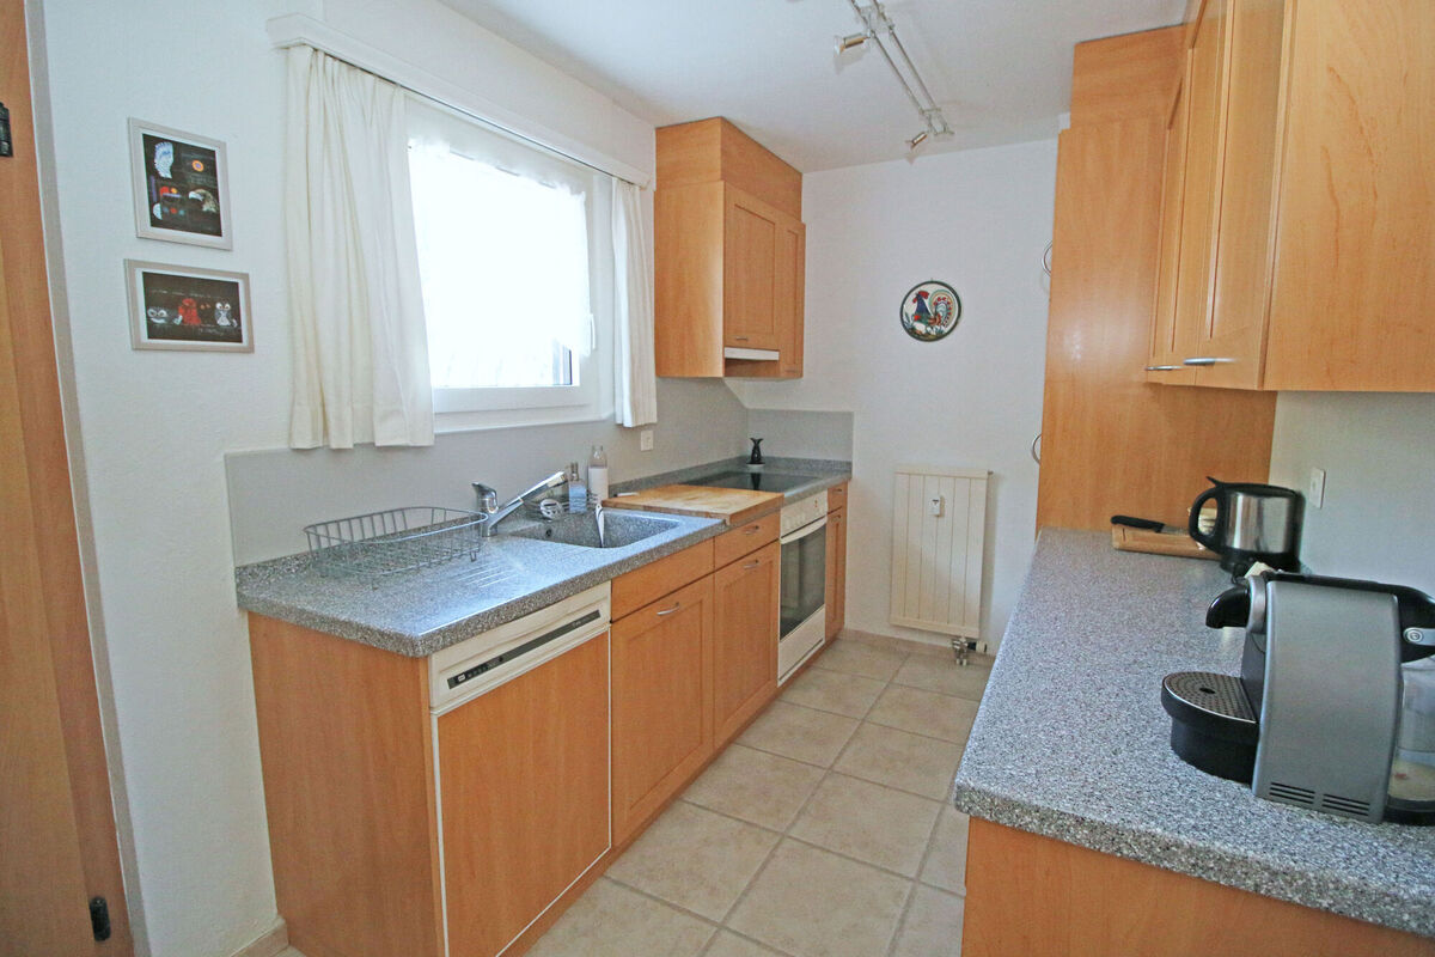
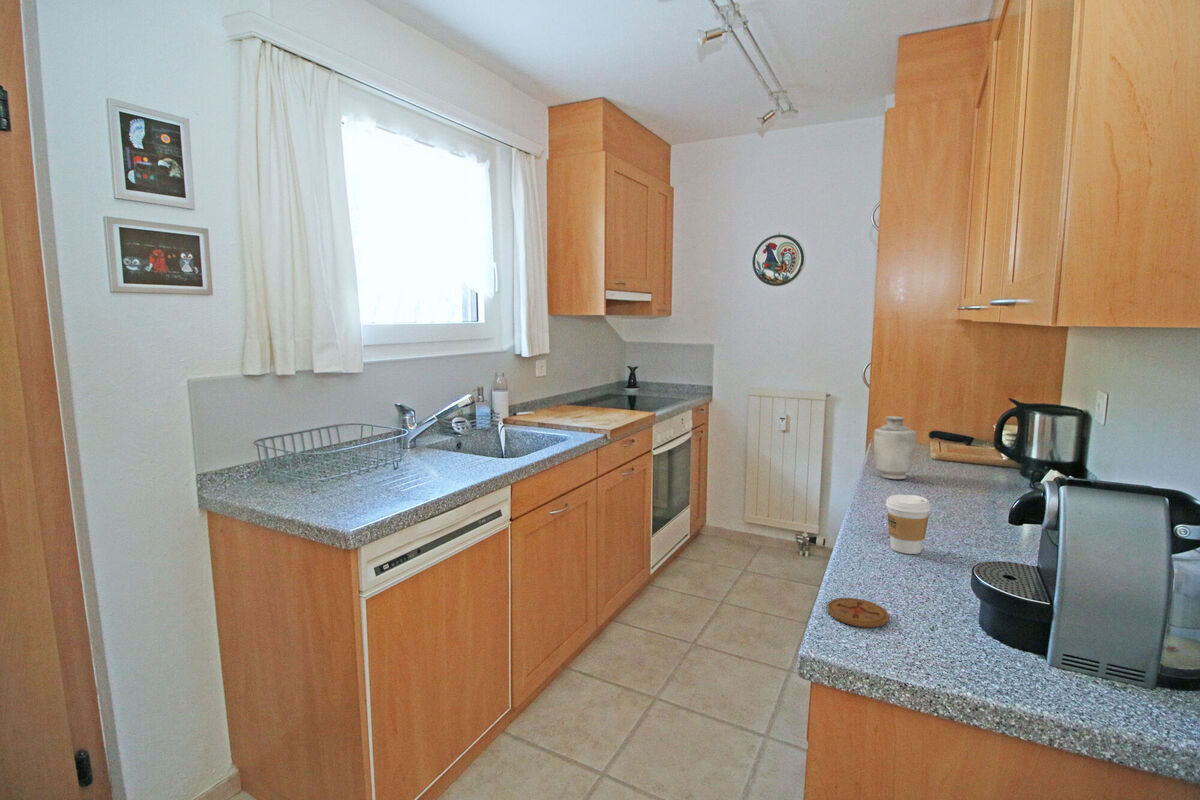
+ coffee cup (906, 523)
+ vase (894, 446)
+ coaster (857, 611)
